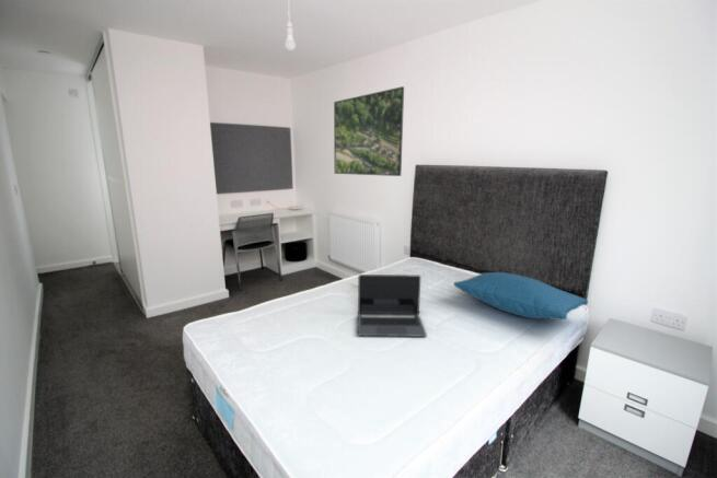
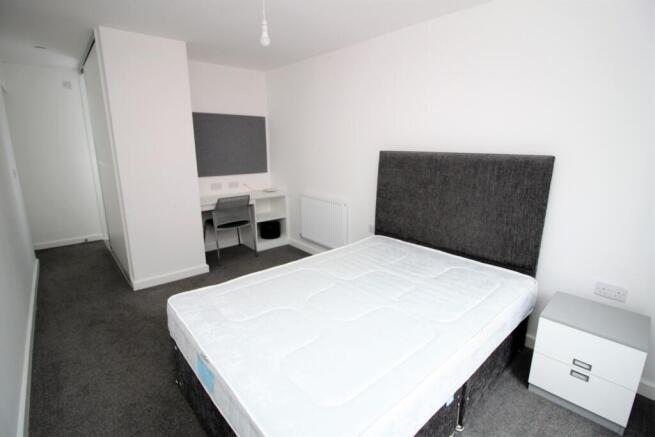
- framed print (365, 136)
- pillow (517, 293)
- laptop (391, 304)
